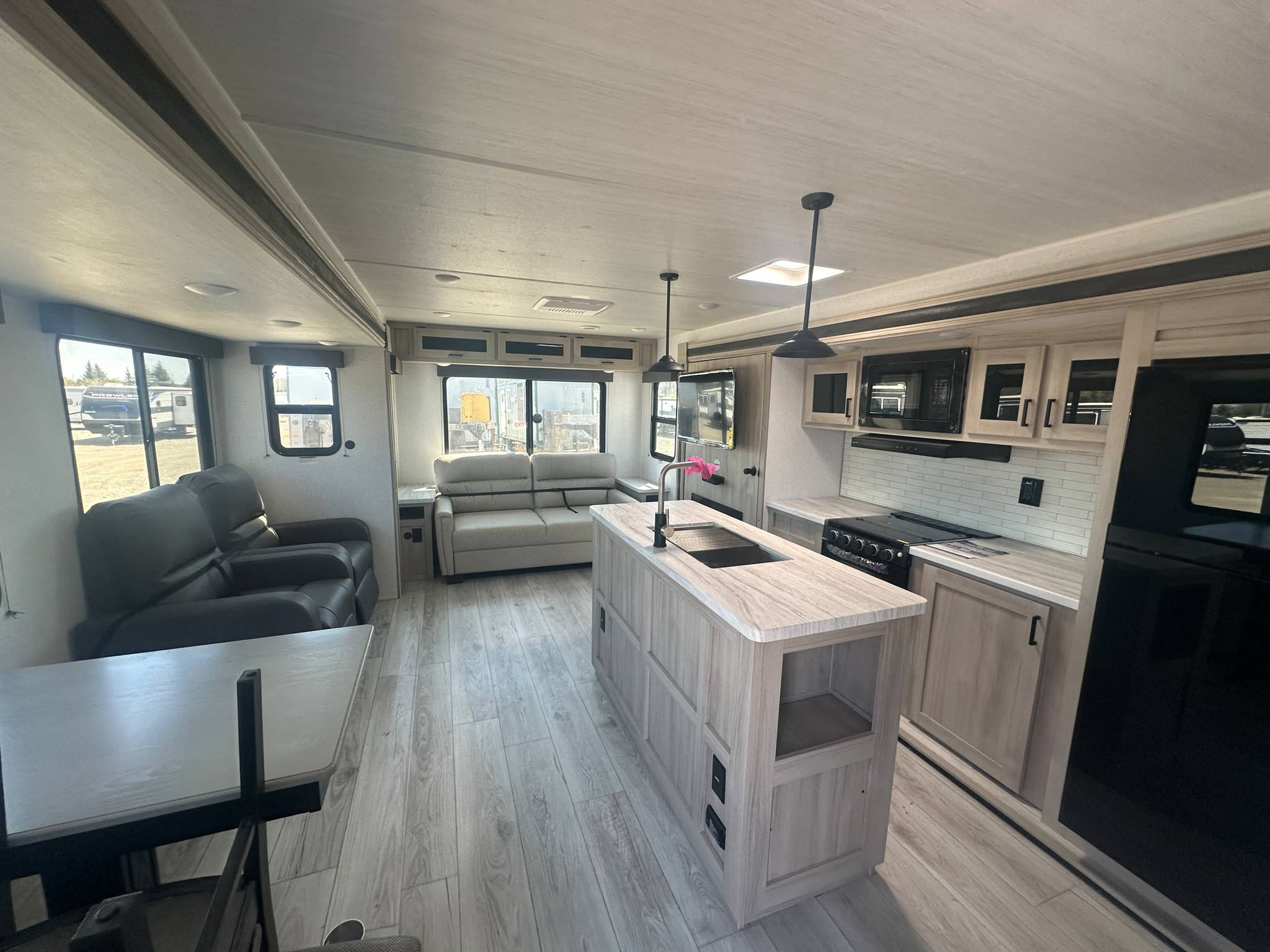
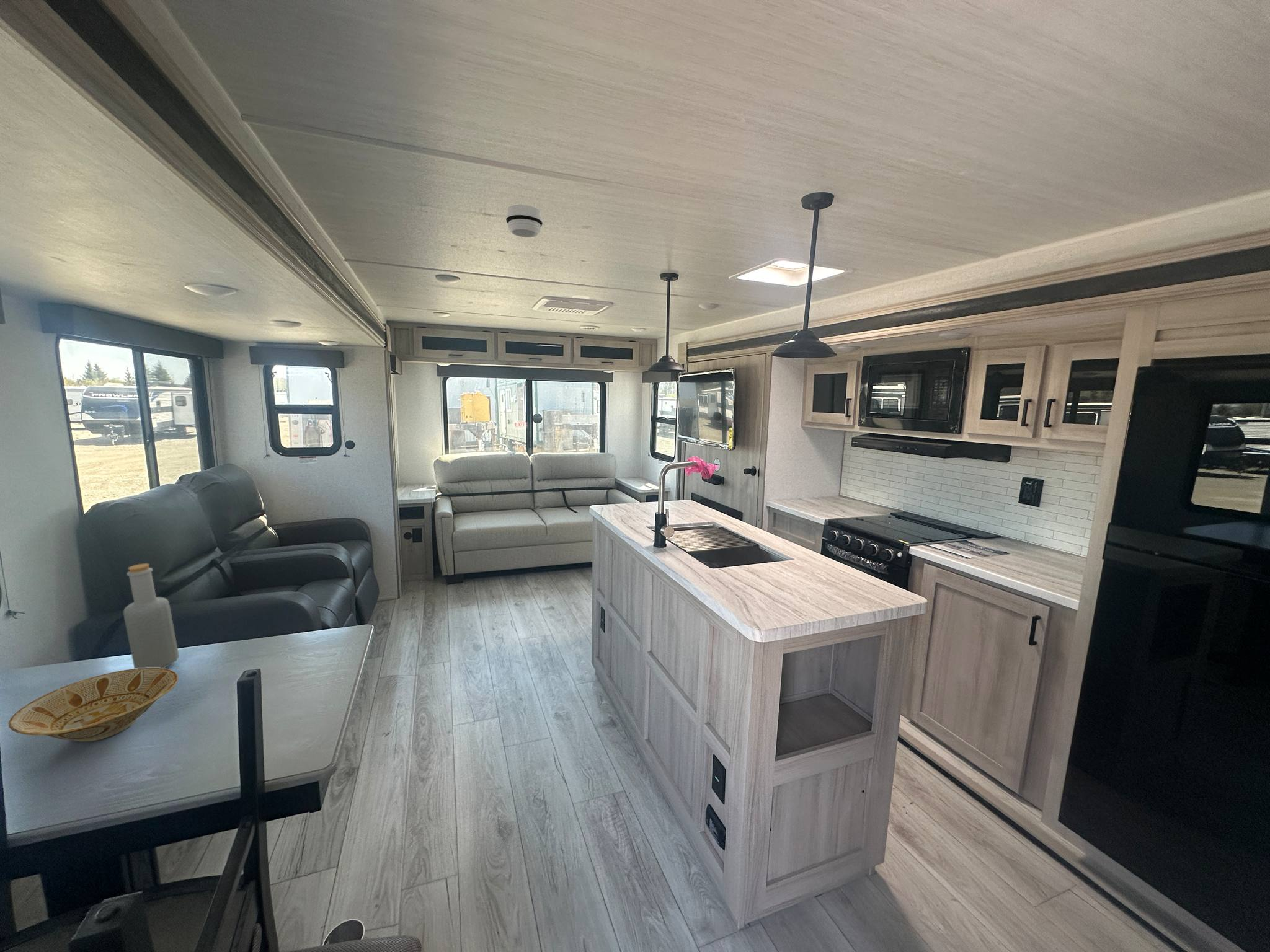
+ bowl (102, 712)
+ bottle (149, 617)
+ smoke detector (524, 222)
